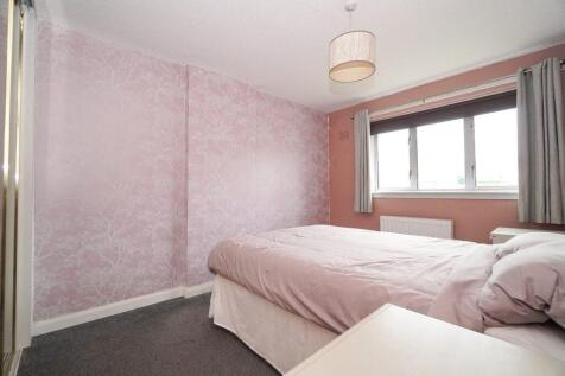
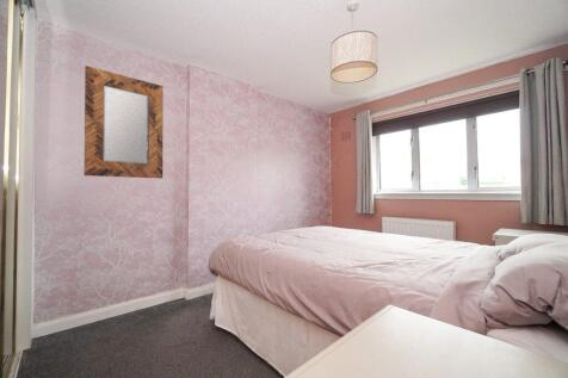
+ home mirror (126, 126)
